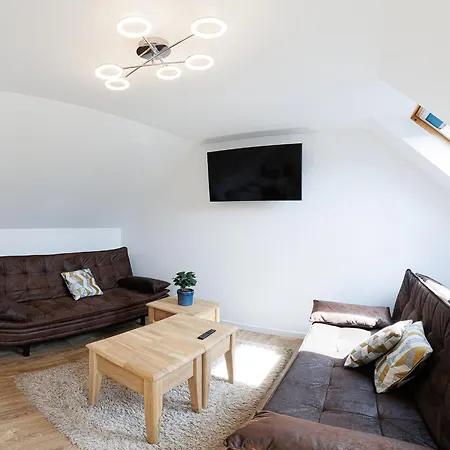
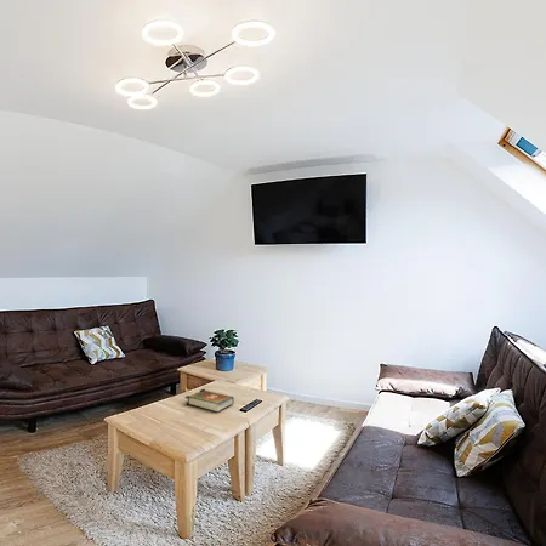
+ book (209, 399)
